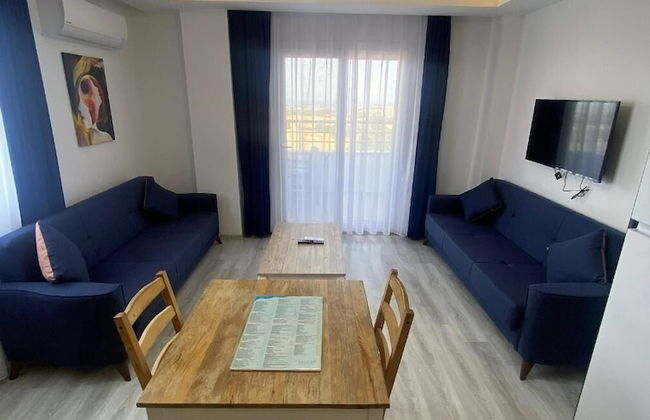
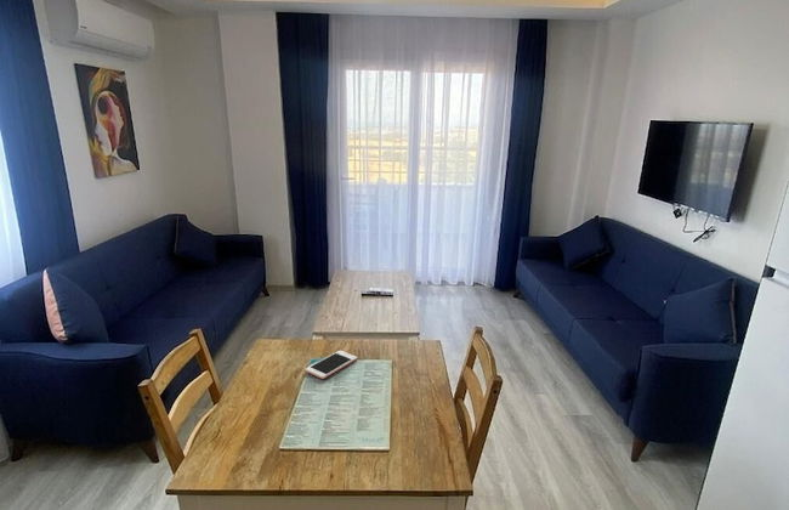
+ cell phone (331, 363)
